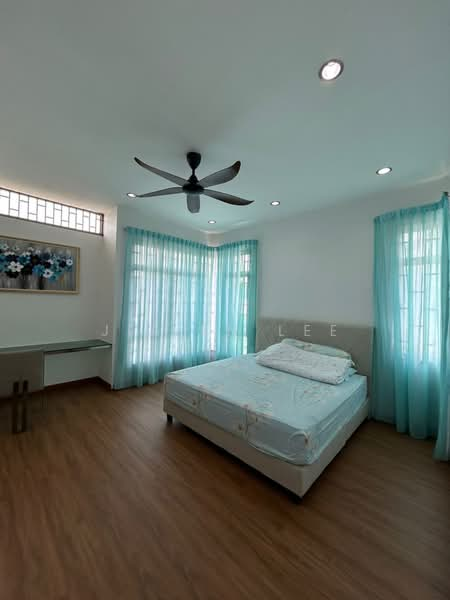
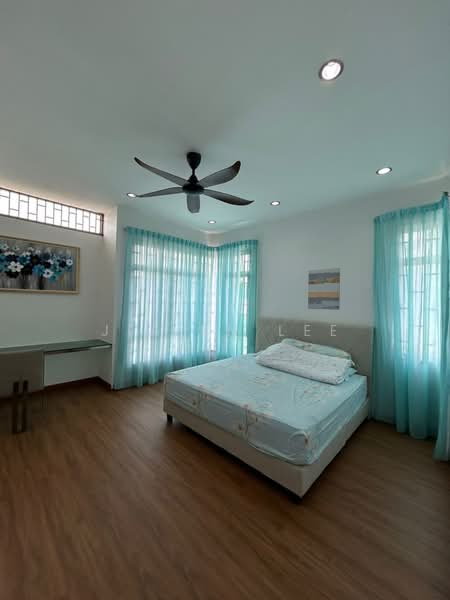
+ wall art (323, 289)
